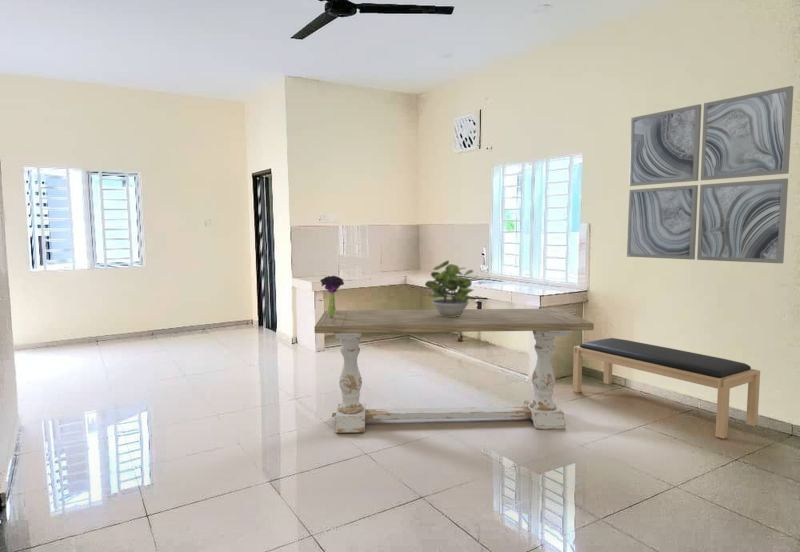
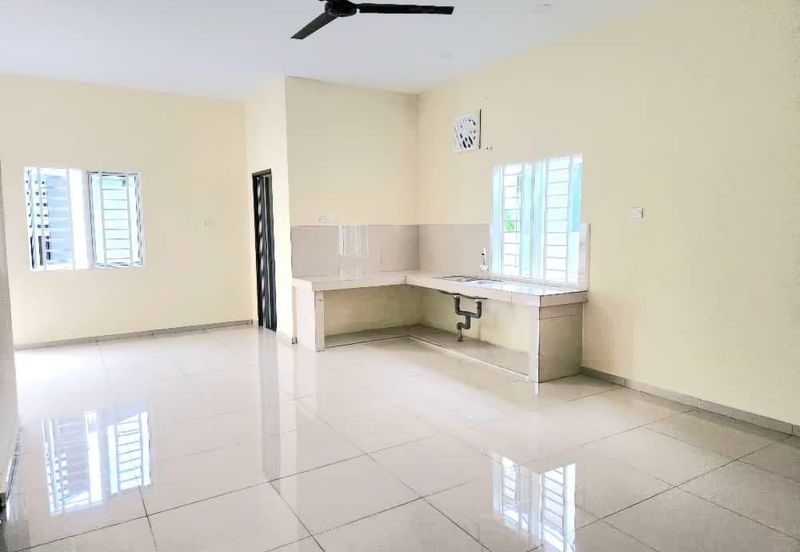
- dining table (448, 331)
- wall art (697, 180)
- potted plant (448, 287)
- bench (658, 374)
- bouquet (332, 296)
